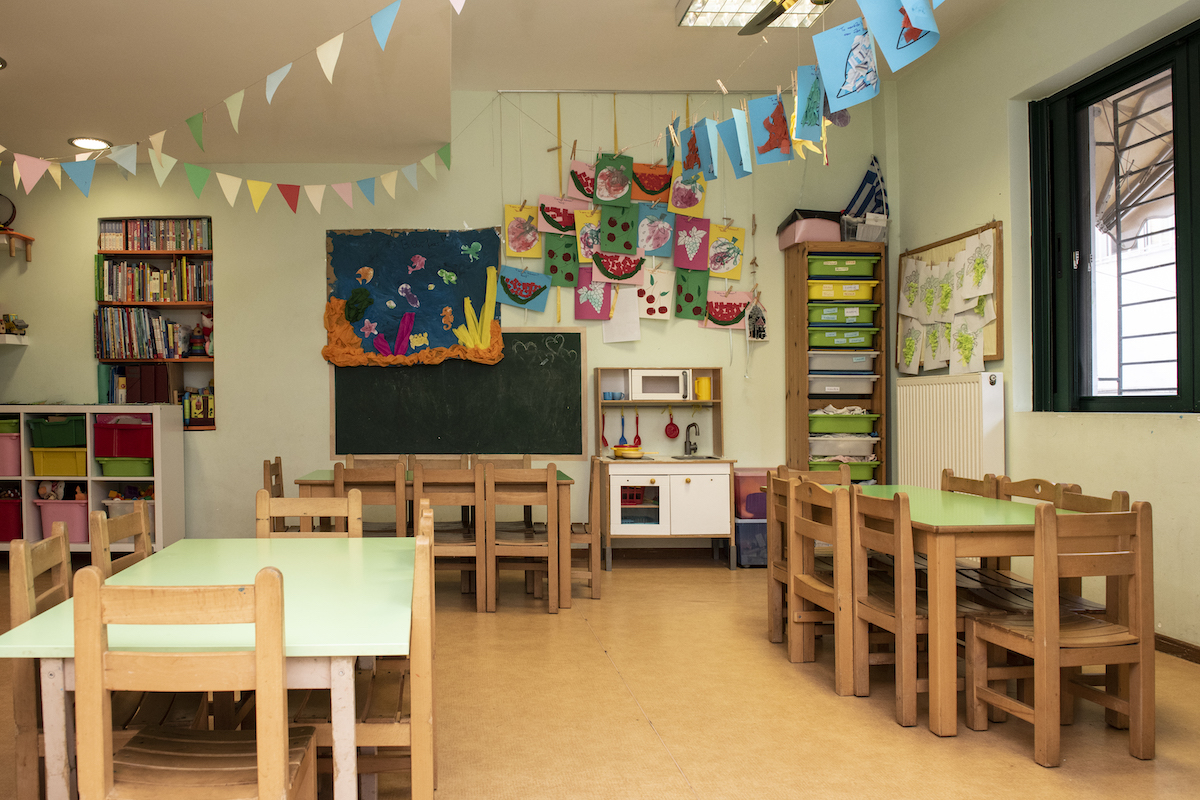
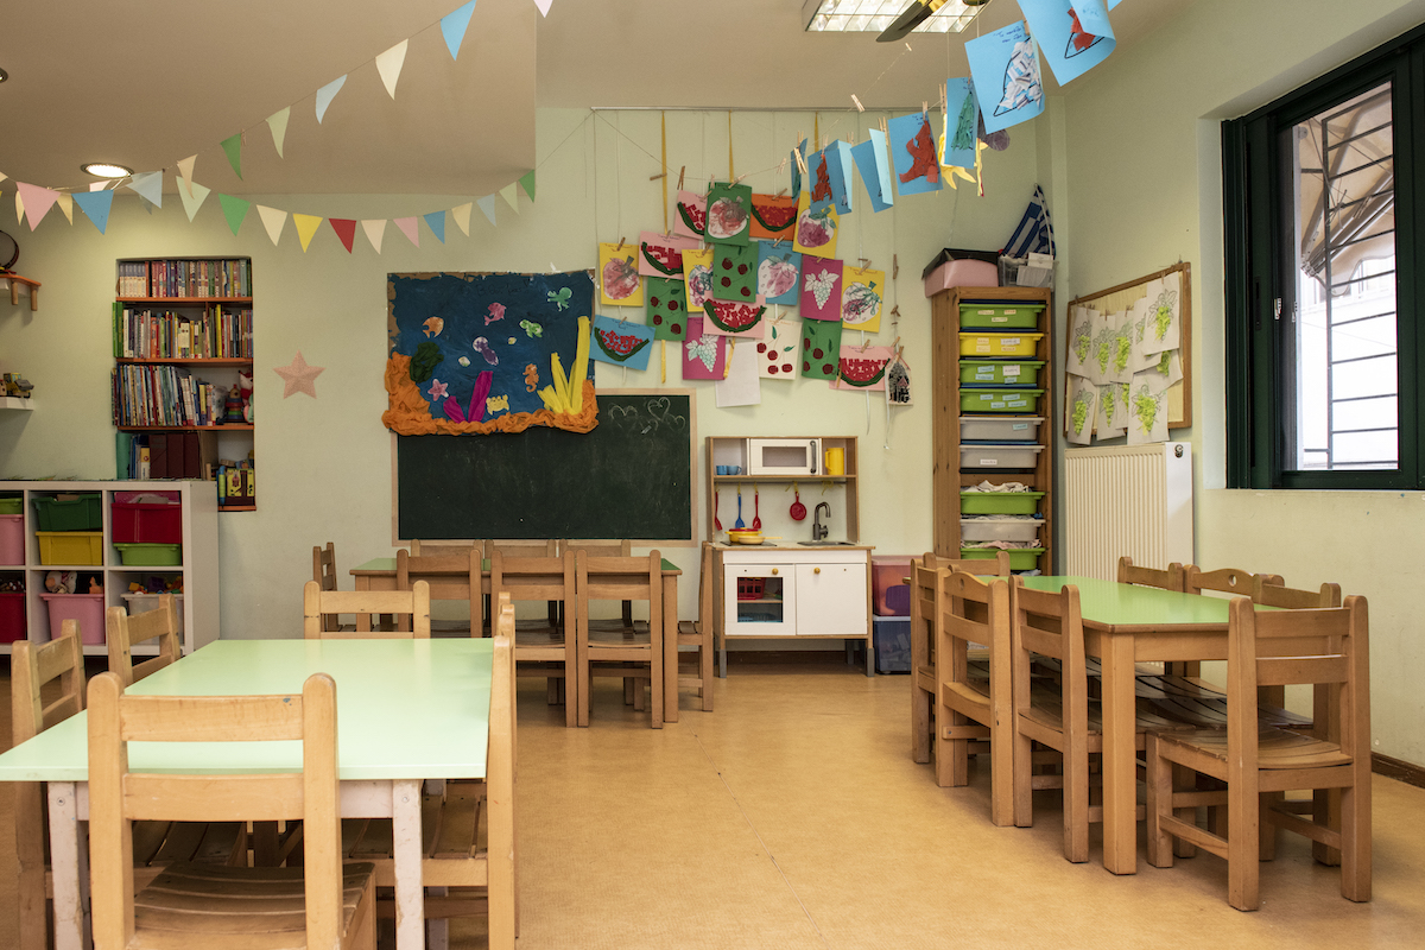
+ decorative star (299, 374)
